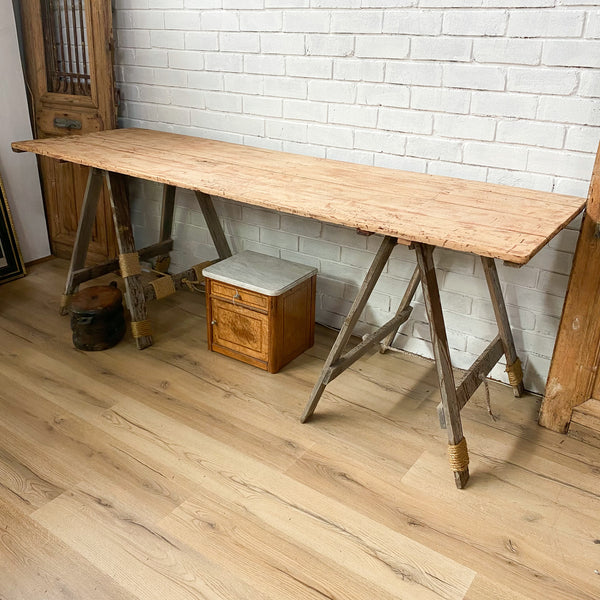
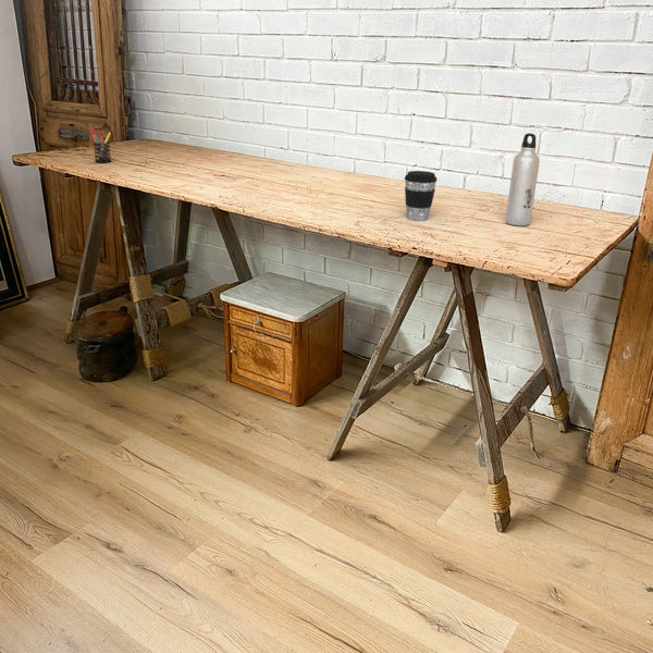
+ pen holder (99, 145)
+ water bottle (523, 178)
+ coffee cup (419, 196)
